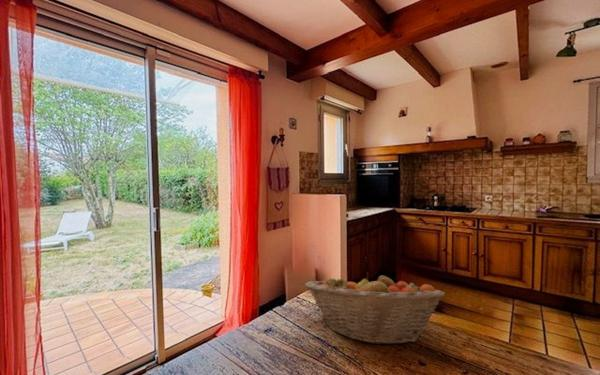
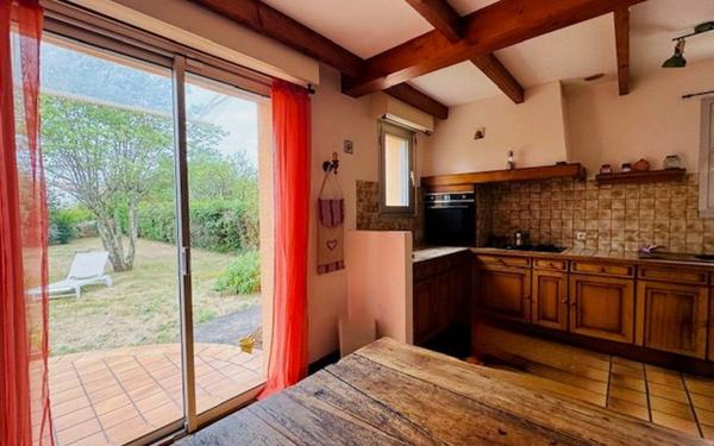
- fruit basket (370, 298)
